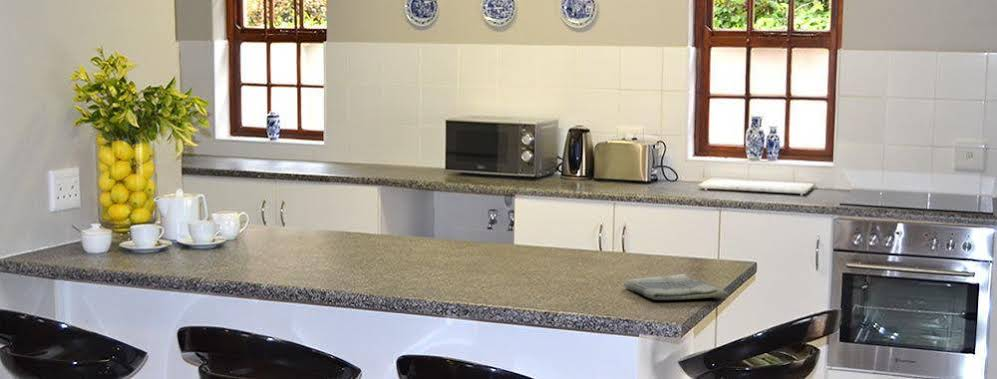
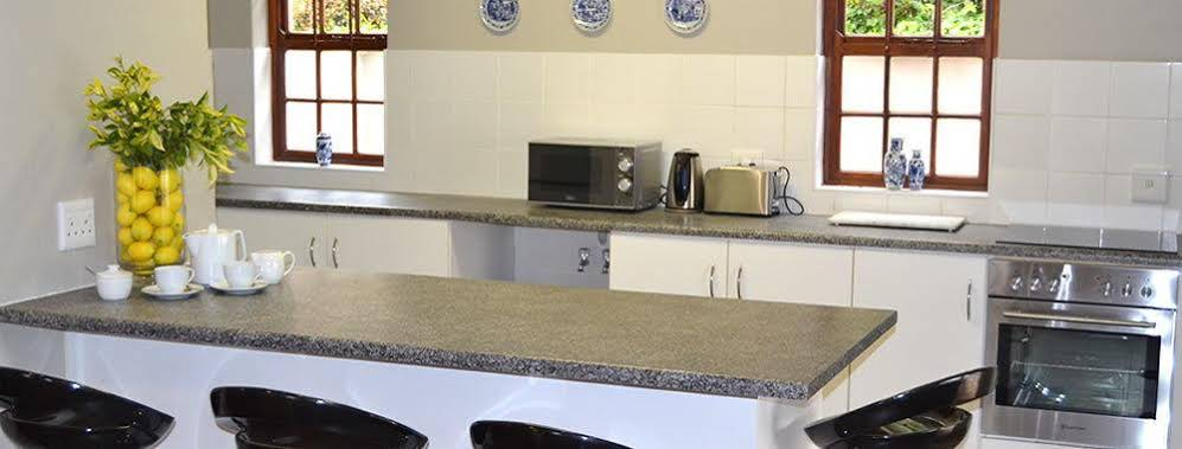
- dish towel (674, 286)
